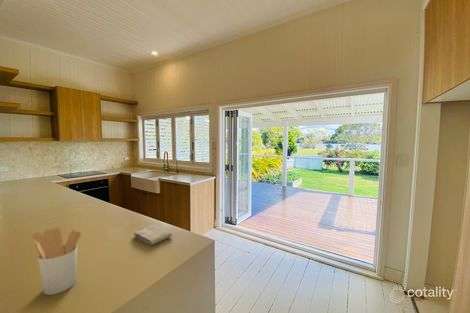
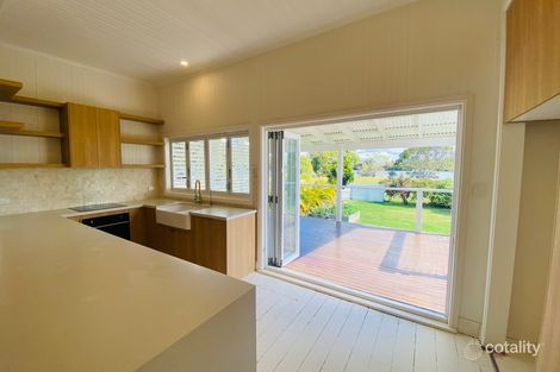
- washcloth (152, 233)
- utensil holder (55, 257)
